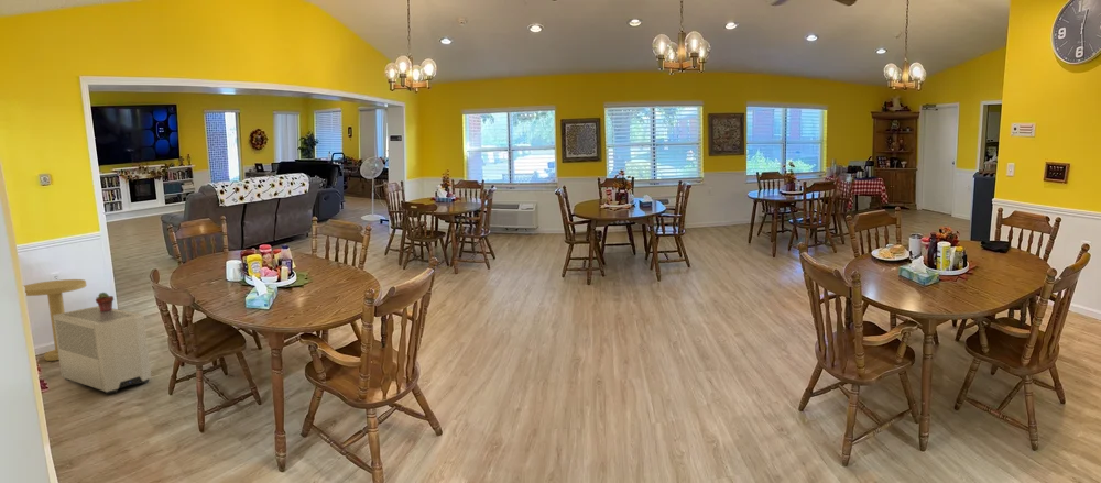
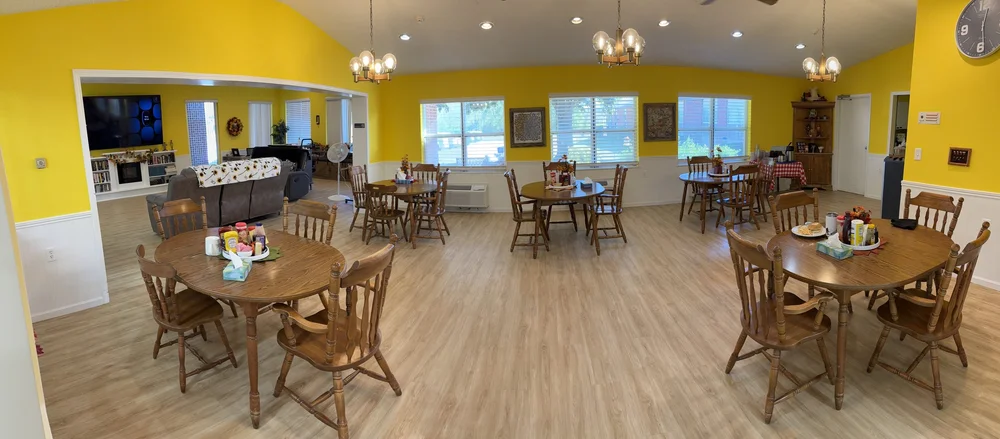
- air purifier (102, 348)
- potted succulent (105, 300)
- side table (53, 320)
